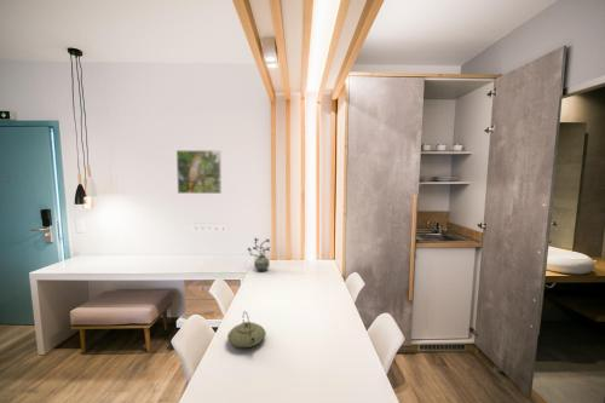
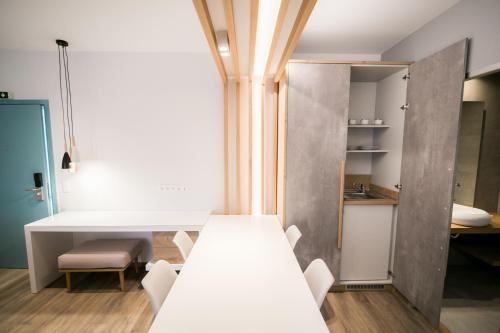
- potted plant (260, 253)
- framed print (198, 172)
- teapot (247, 327)
